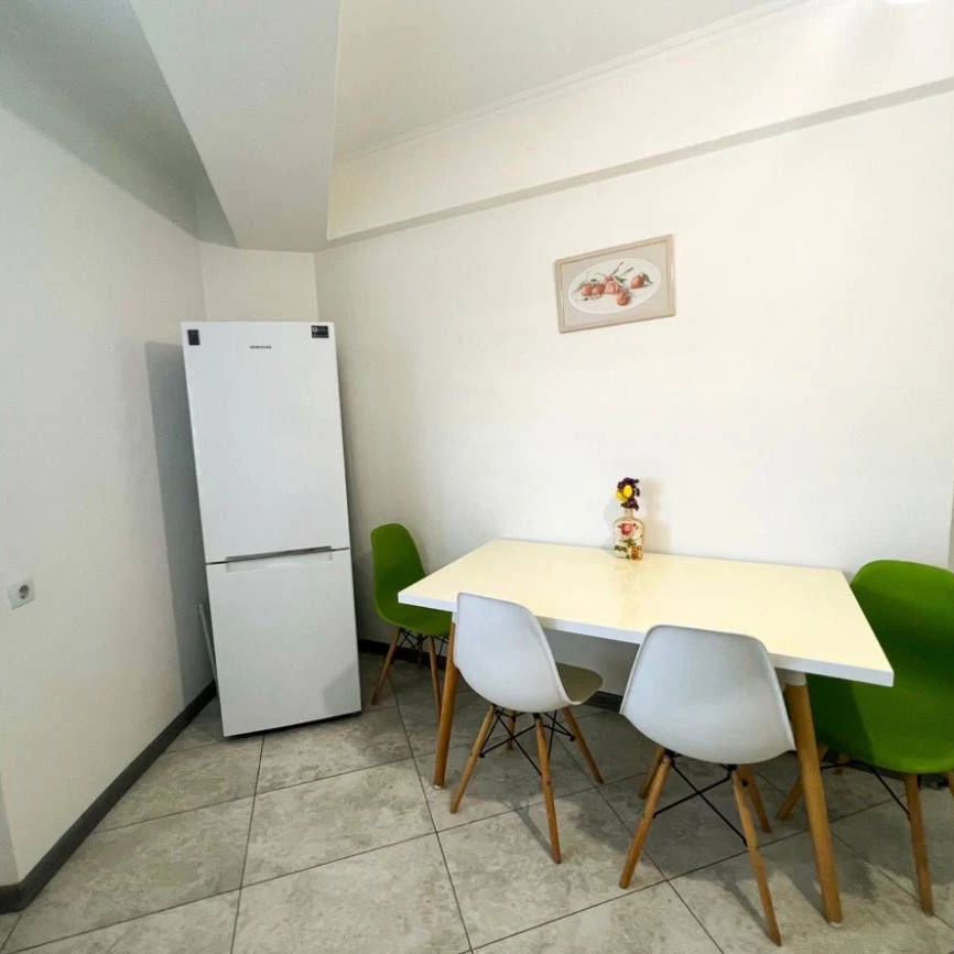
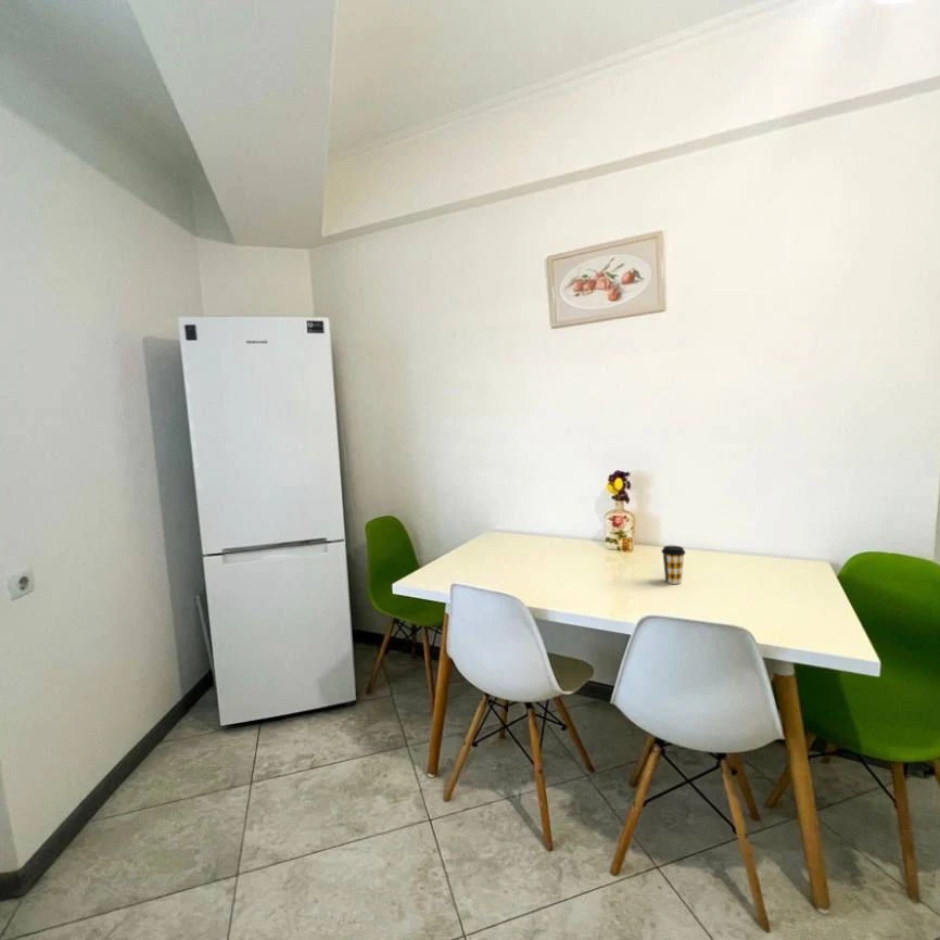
+ coffee cup (673, 564)
